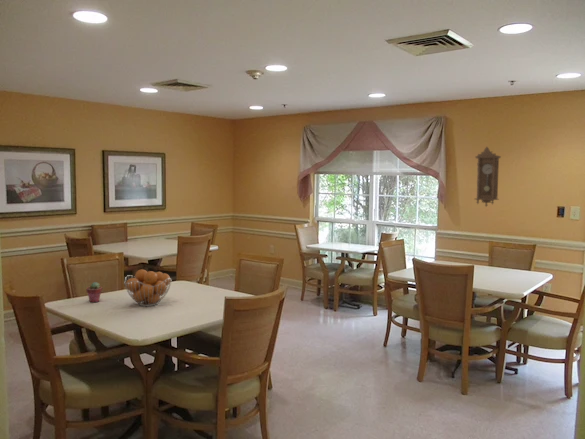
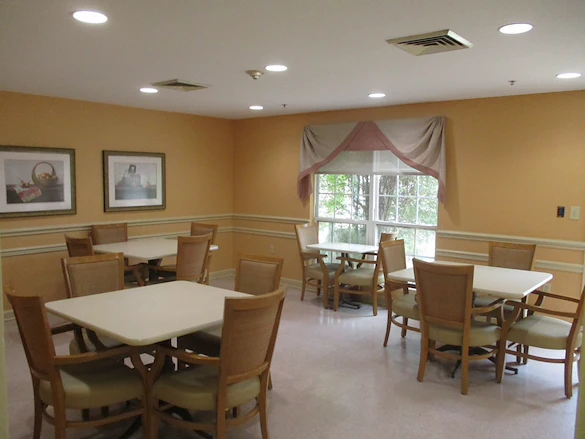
- potted succulent (94, 291)
- fruit basket (148, 287)
- pendulum clock (487, 177)
